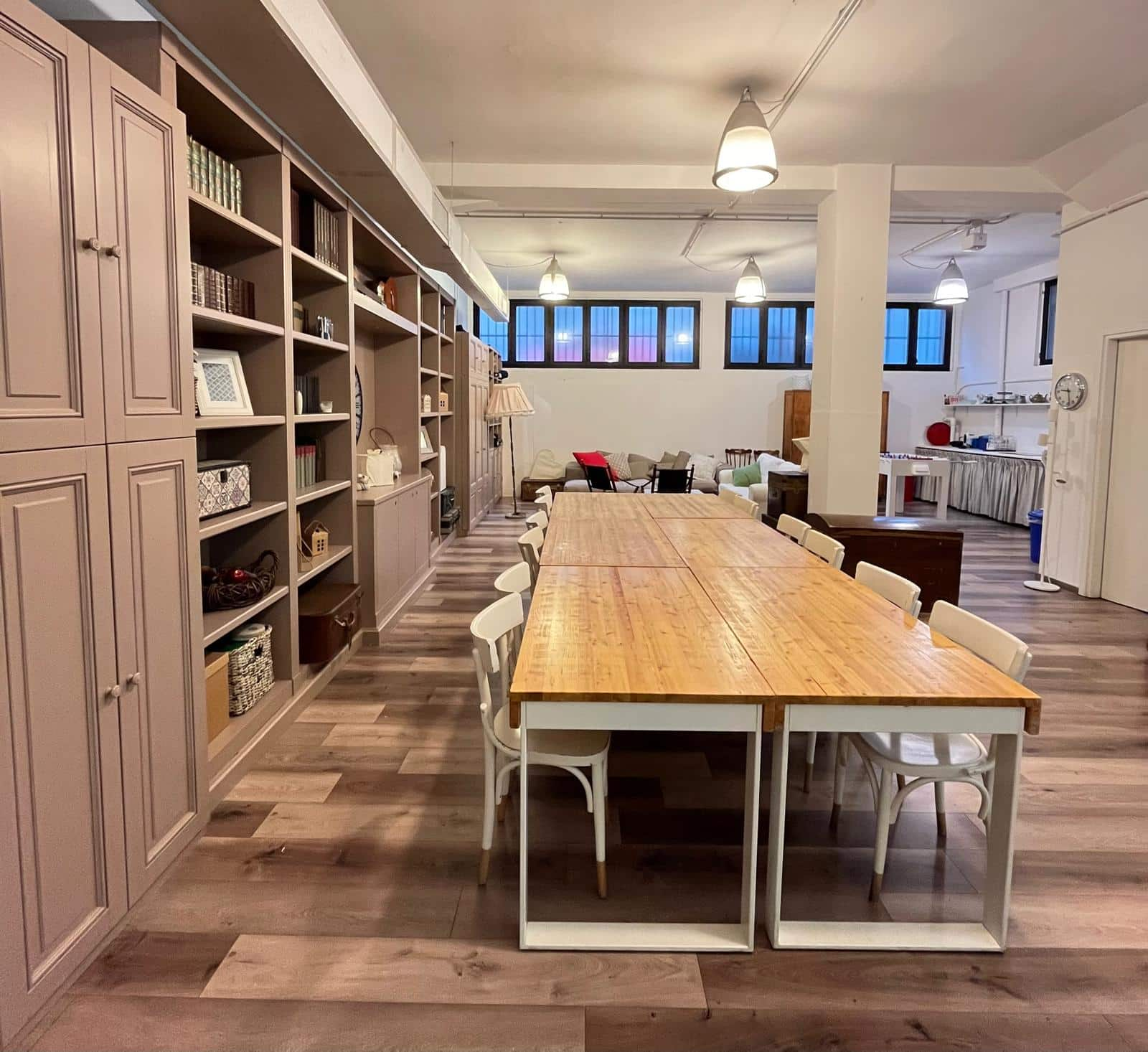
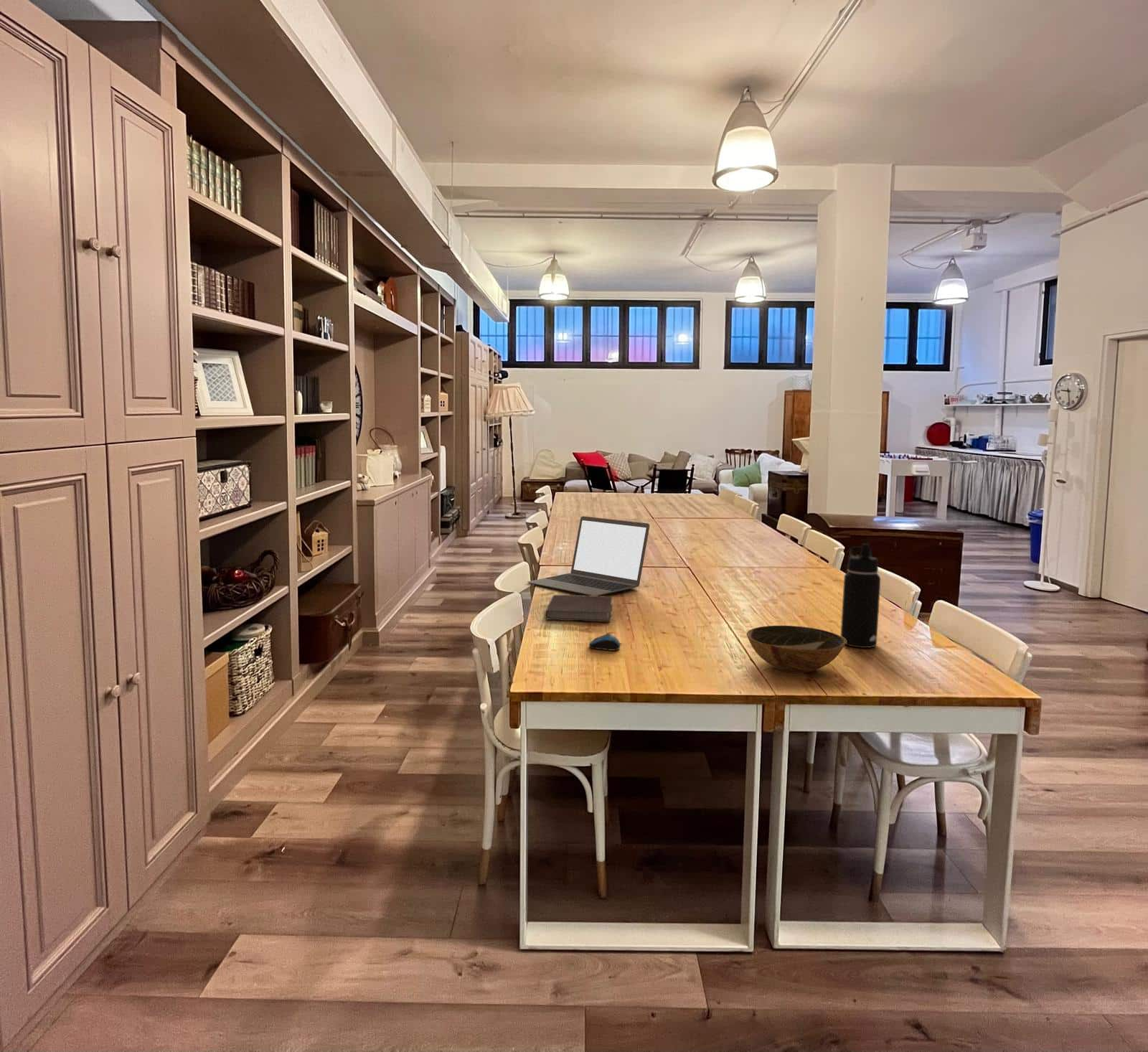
+ computer mouse (604, 640)
+ notebook (580, 607)
+ laptop (588, 553)
+ water bottle (860, 592)
+ bowl (794, 652)
